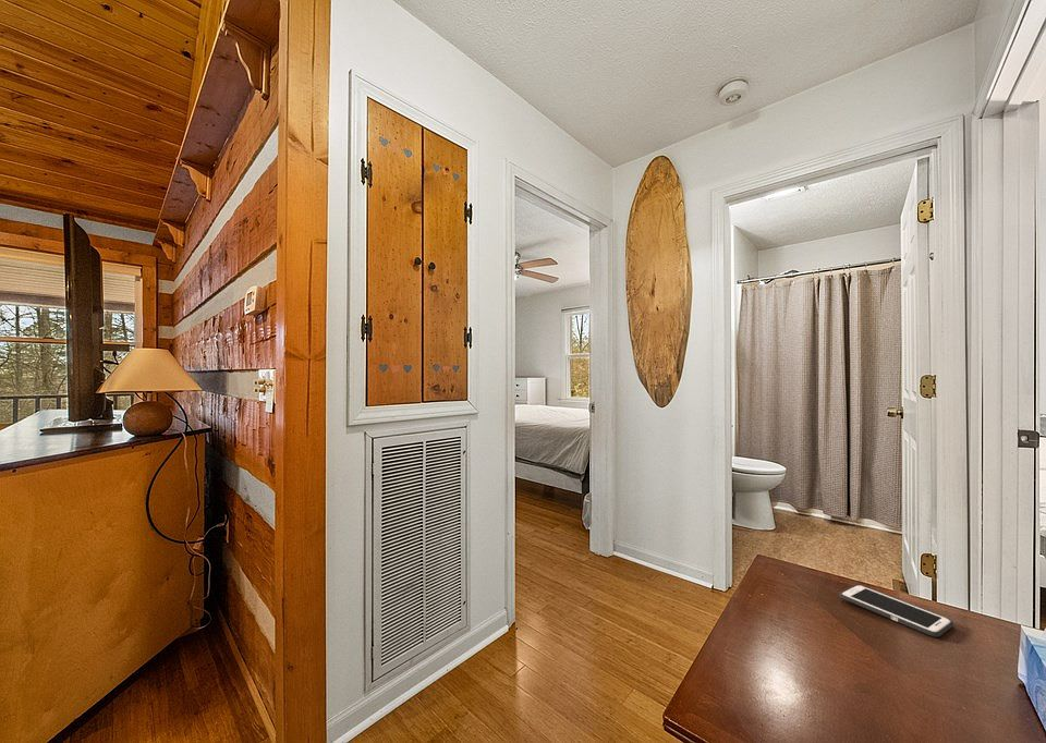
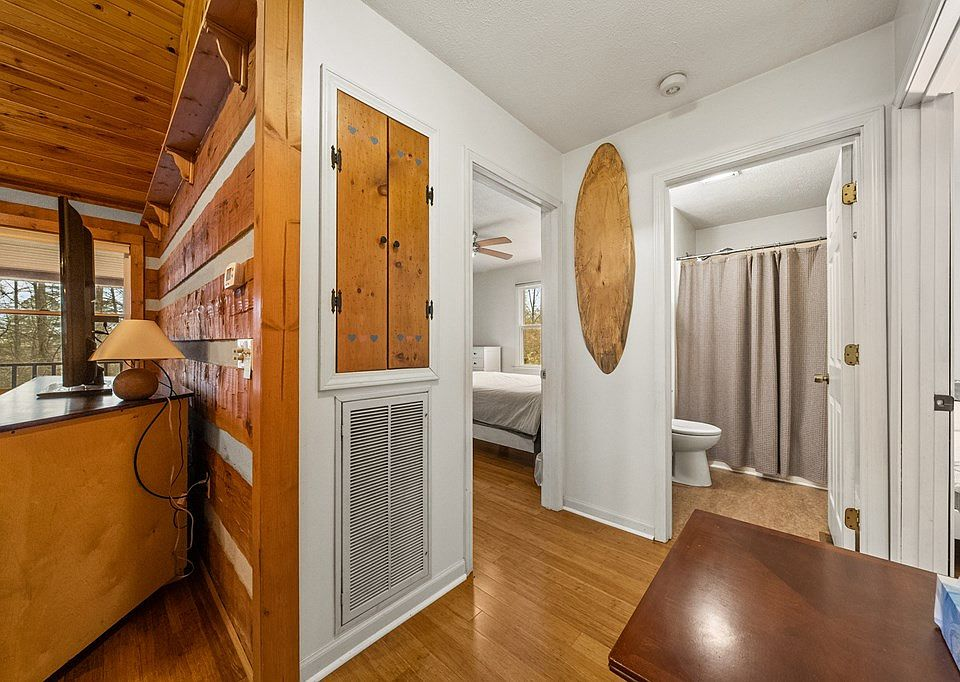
- cell phone (892, 608)
